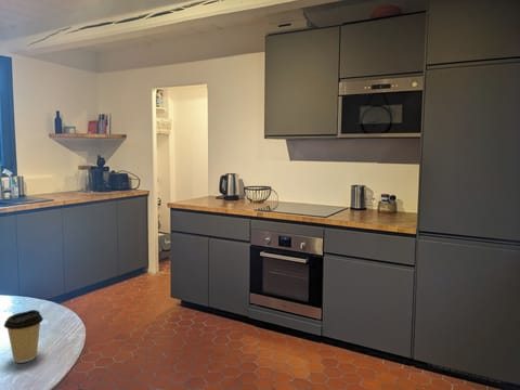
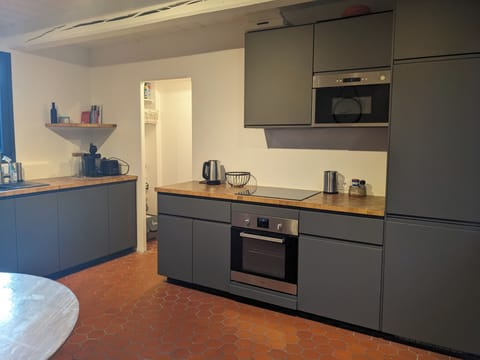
- coffee cup (24, 336)
